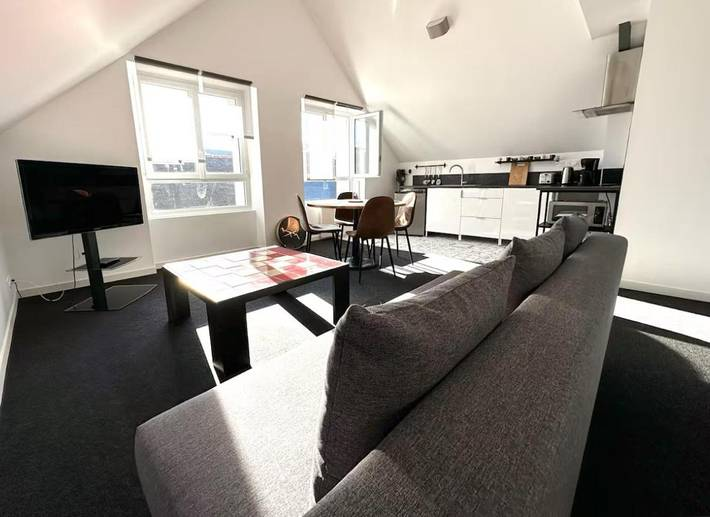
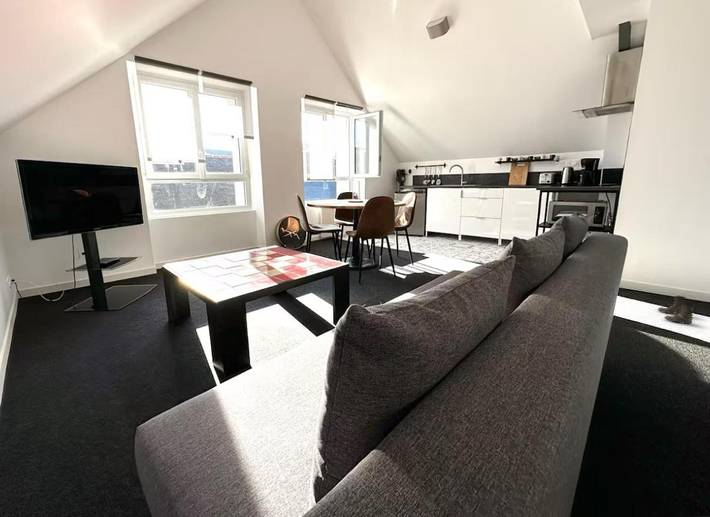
+ boots (675, 308)
